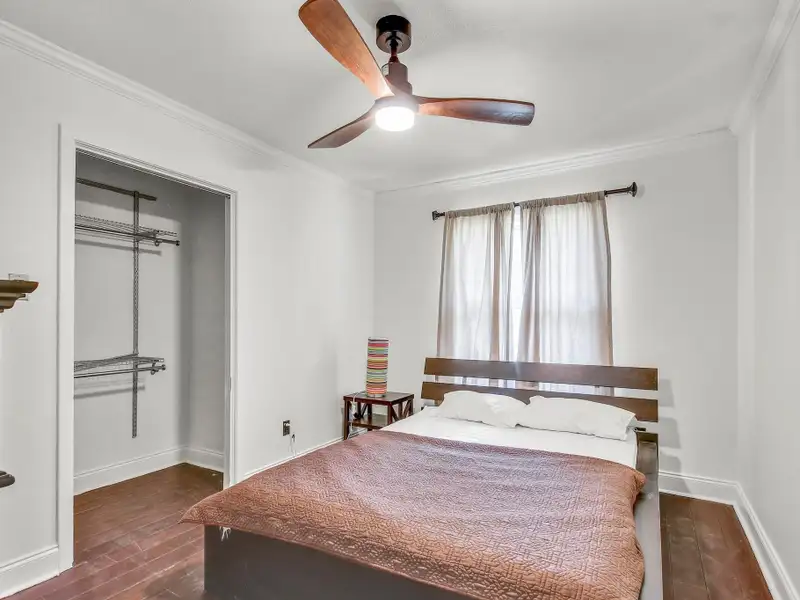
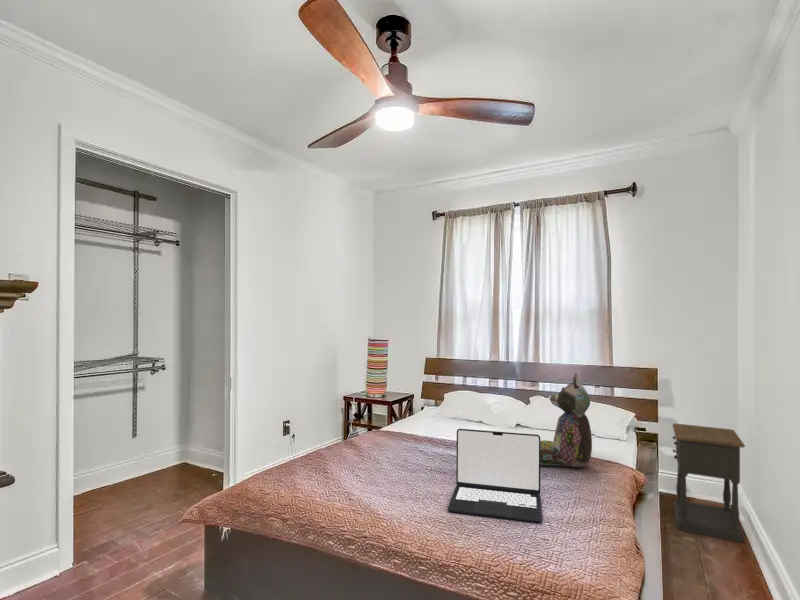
+ stuffed bear (560, 418)
+ nightstand (705, 475)
+ laptop (495, 471)
